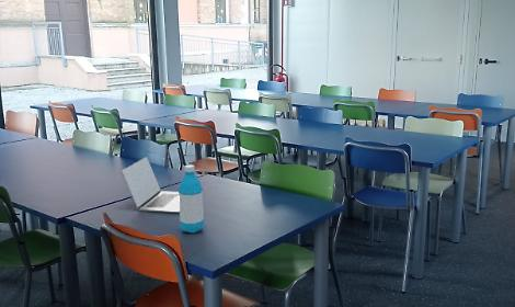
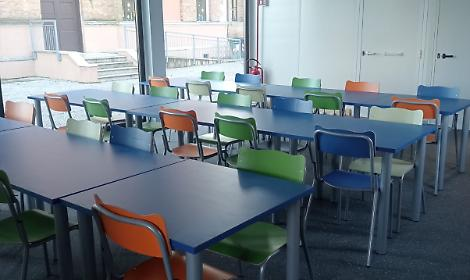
- laptop (158, 184)
- water bottle (191, 198)
